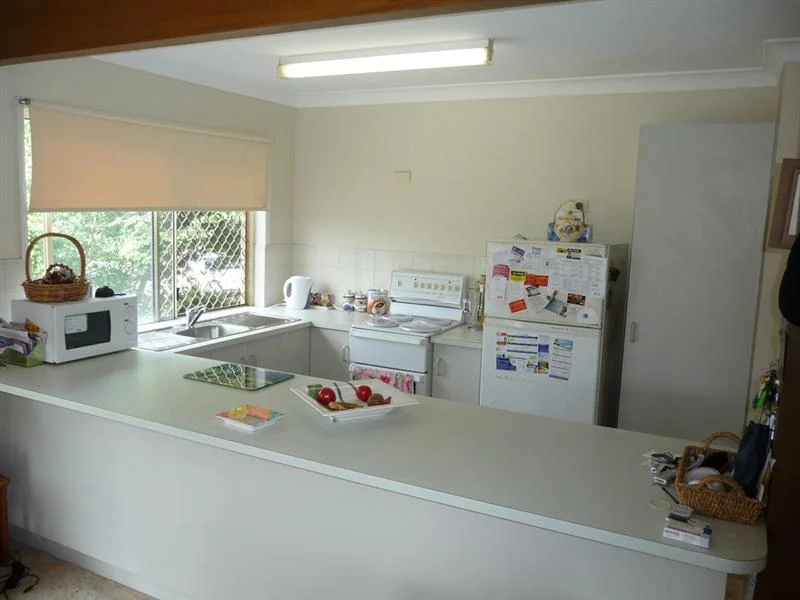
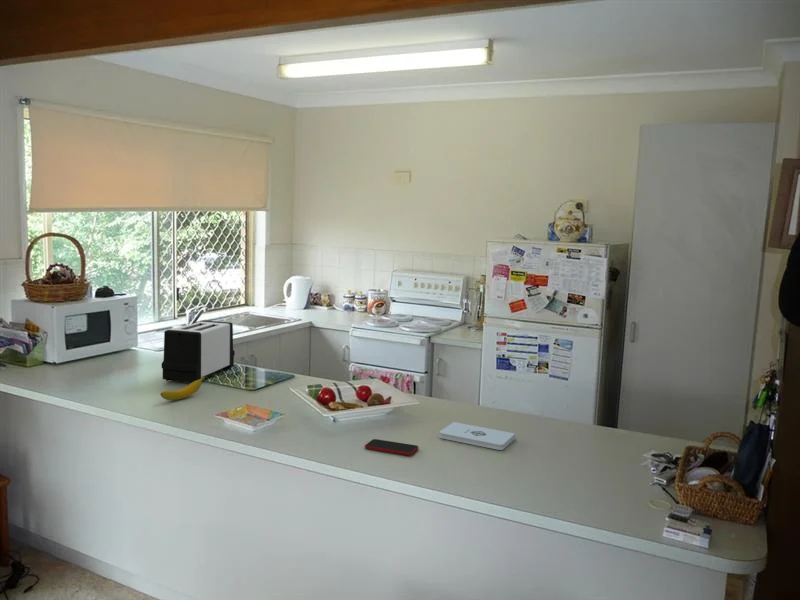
+ banana (183, 388)
+ notepad (476, 435)
+ toaster (200, 350)
+ smartphone (391, 447)
